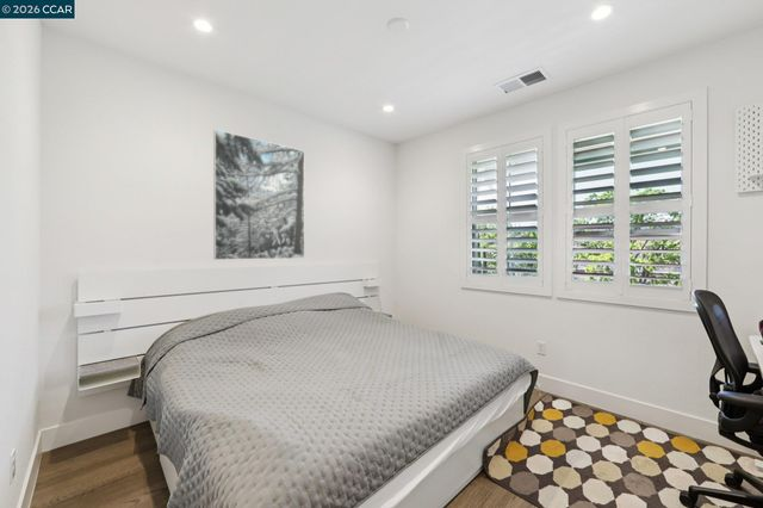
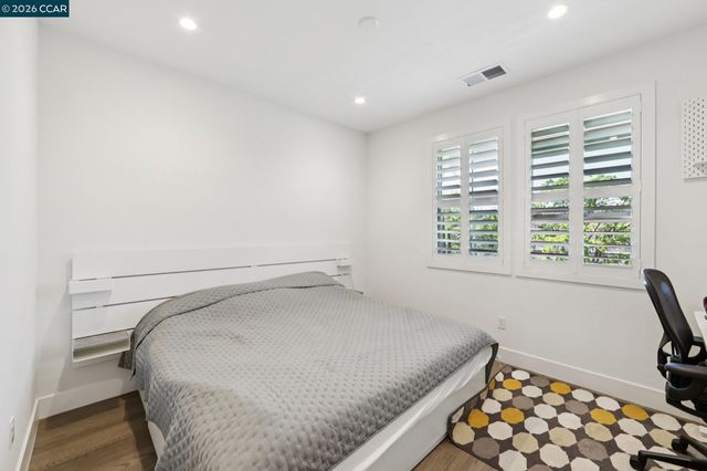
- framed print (262, 199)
